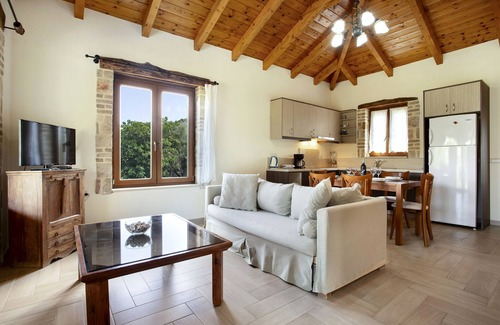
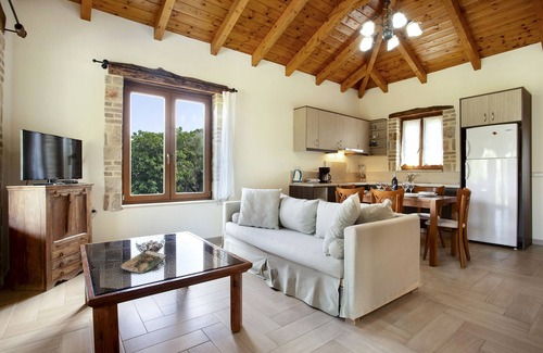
+ magazine (146, 260)
